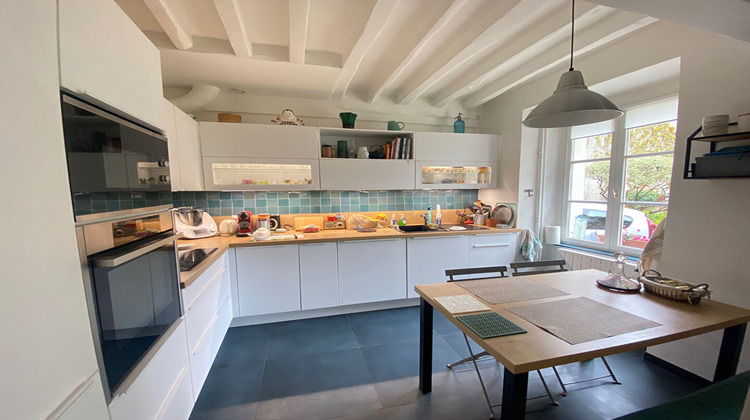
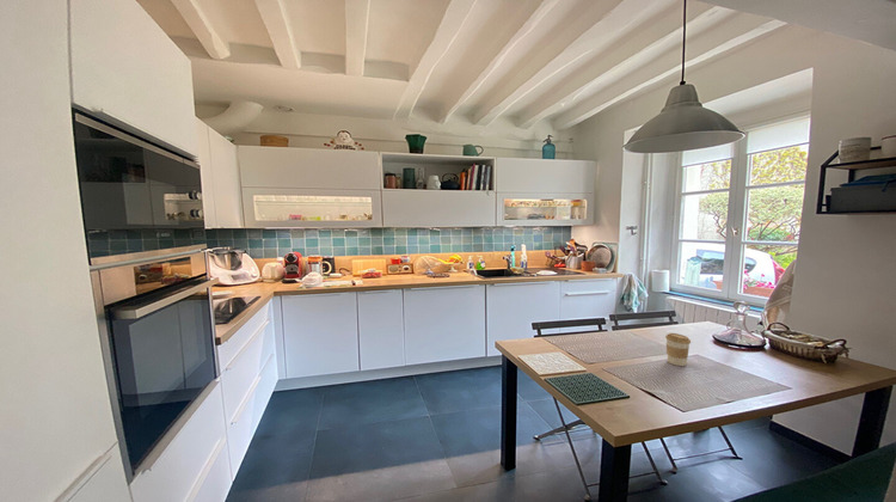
+ coffee cup (677, 348)
